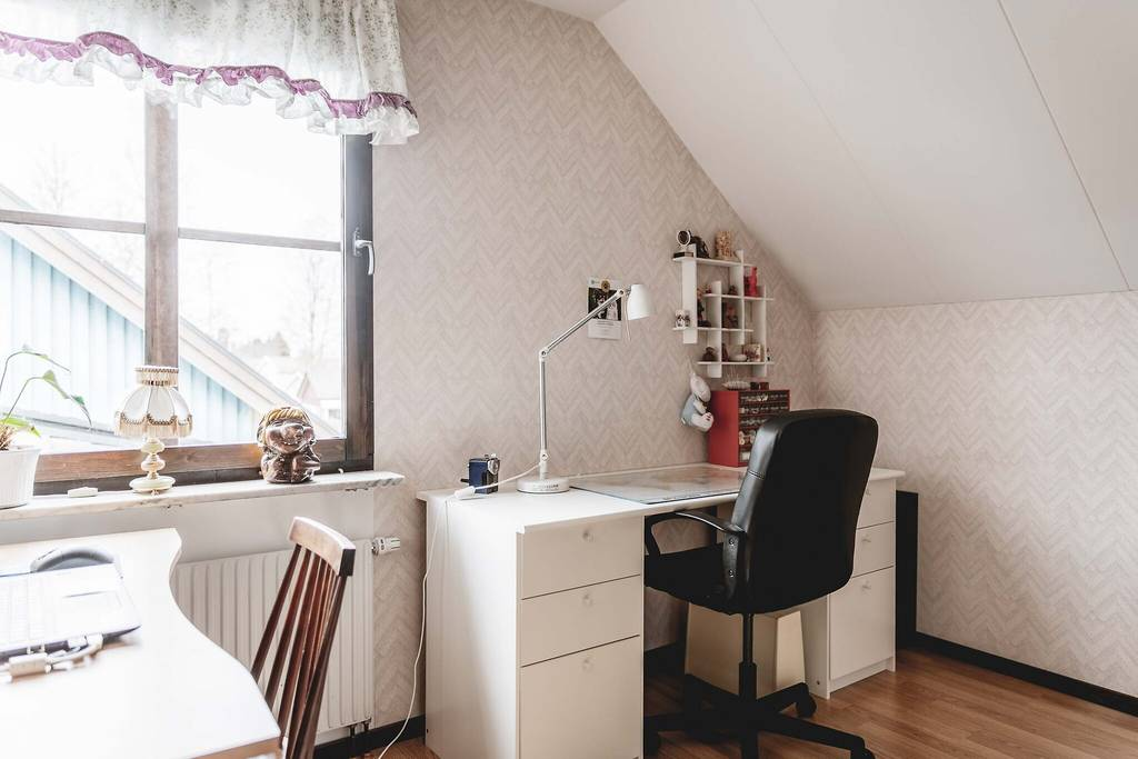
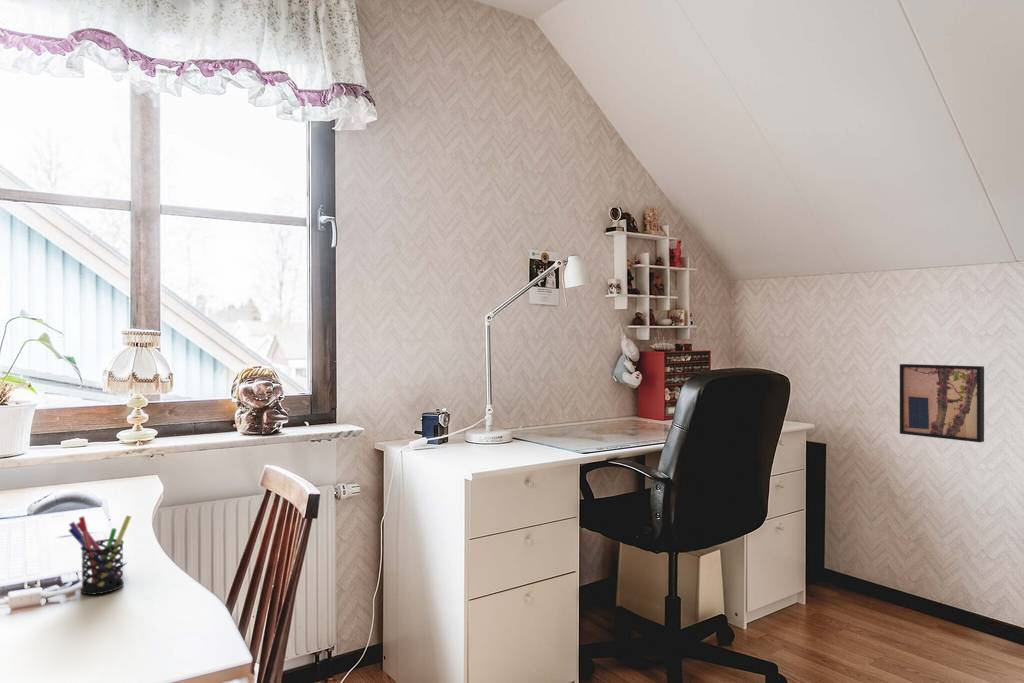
+ wall art (940, 401)
+ pen holder (102, 551)
